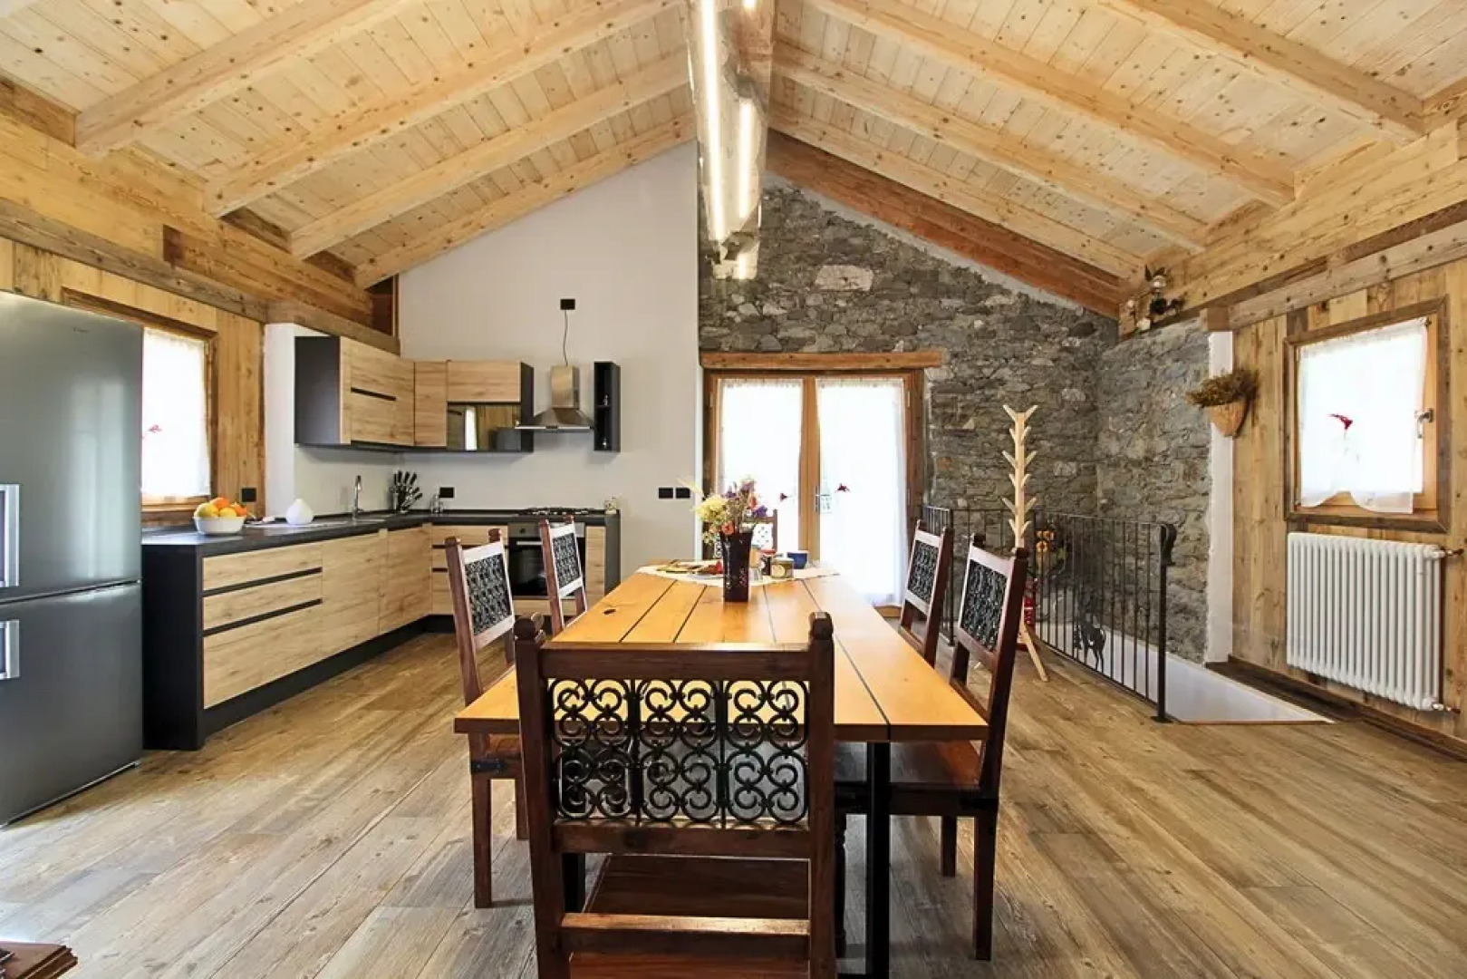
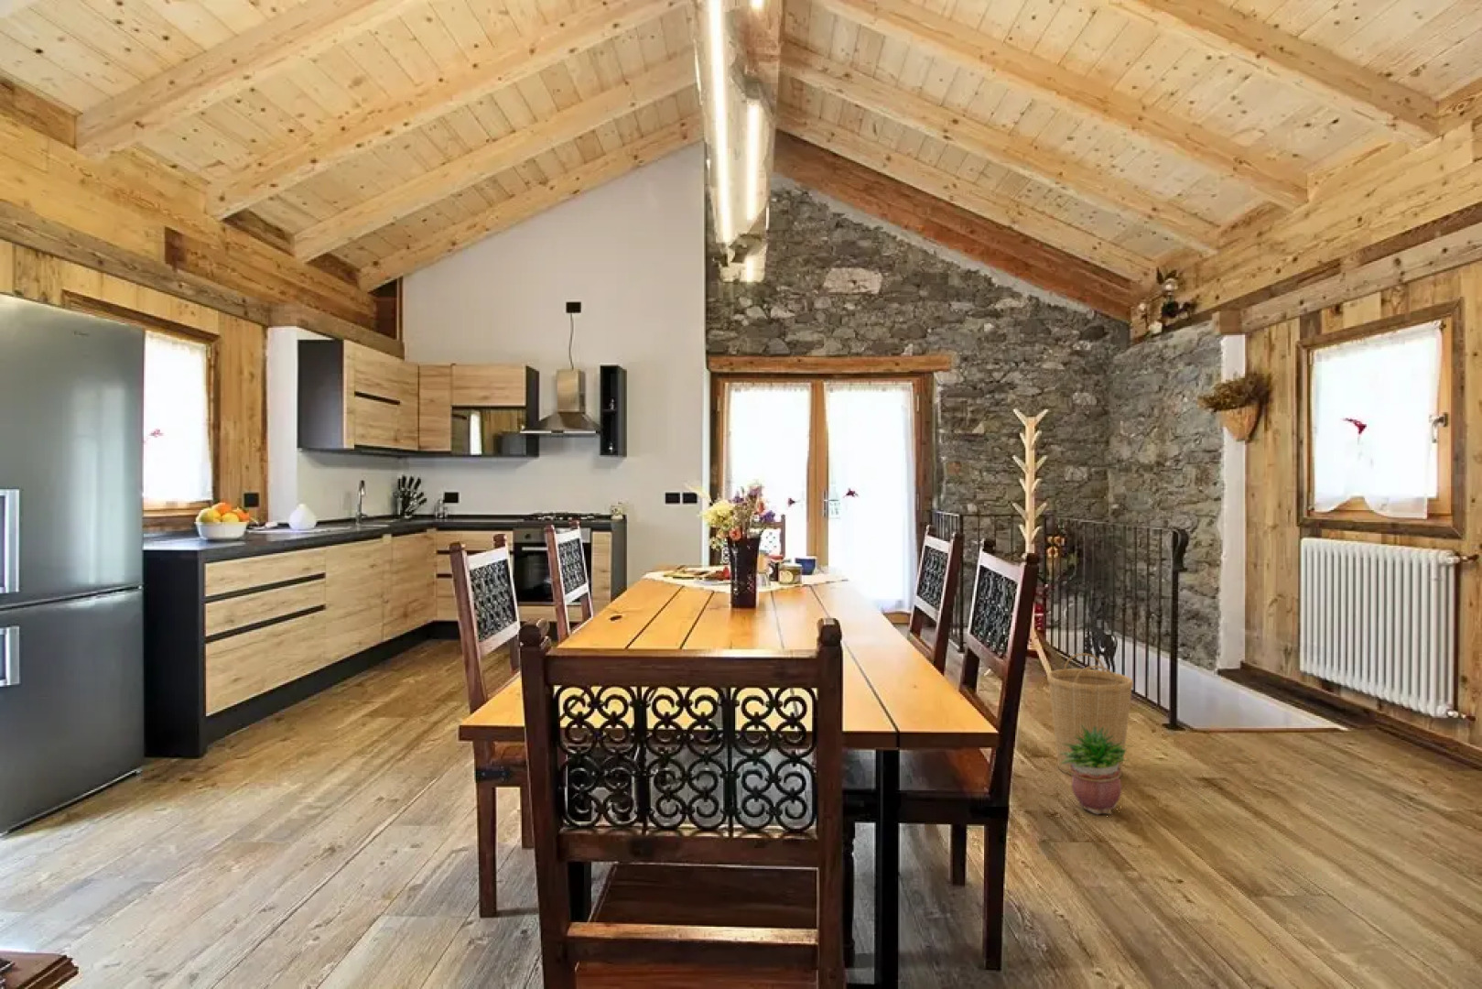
+ potted plant (1095, 767)
+ basket (1089, 714)
